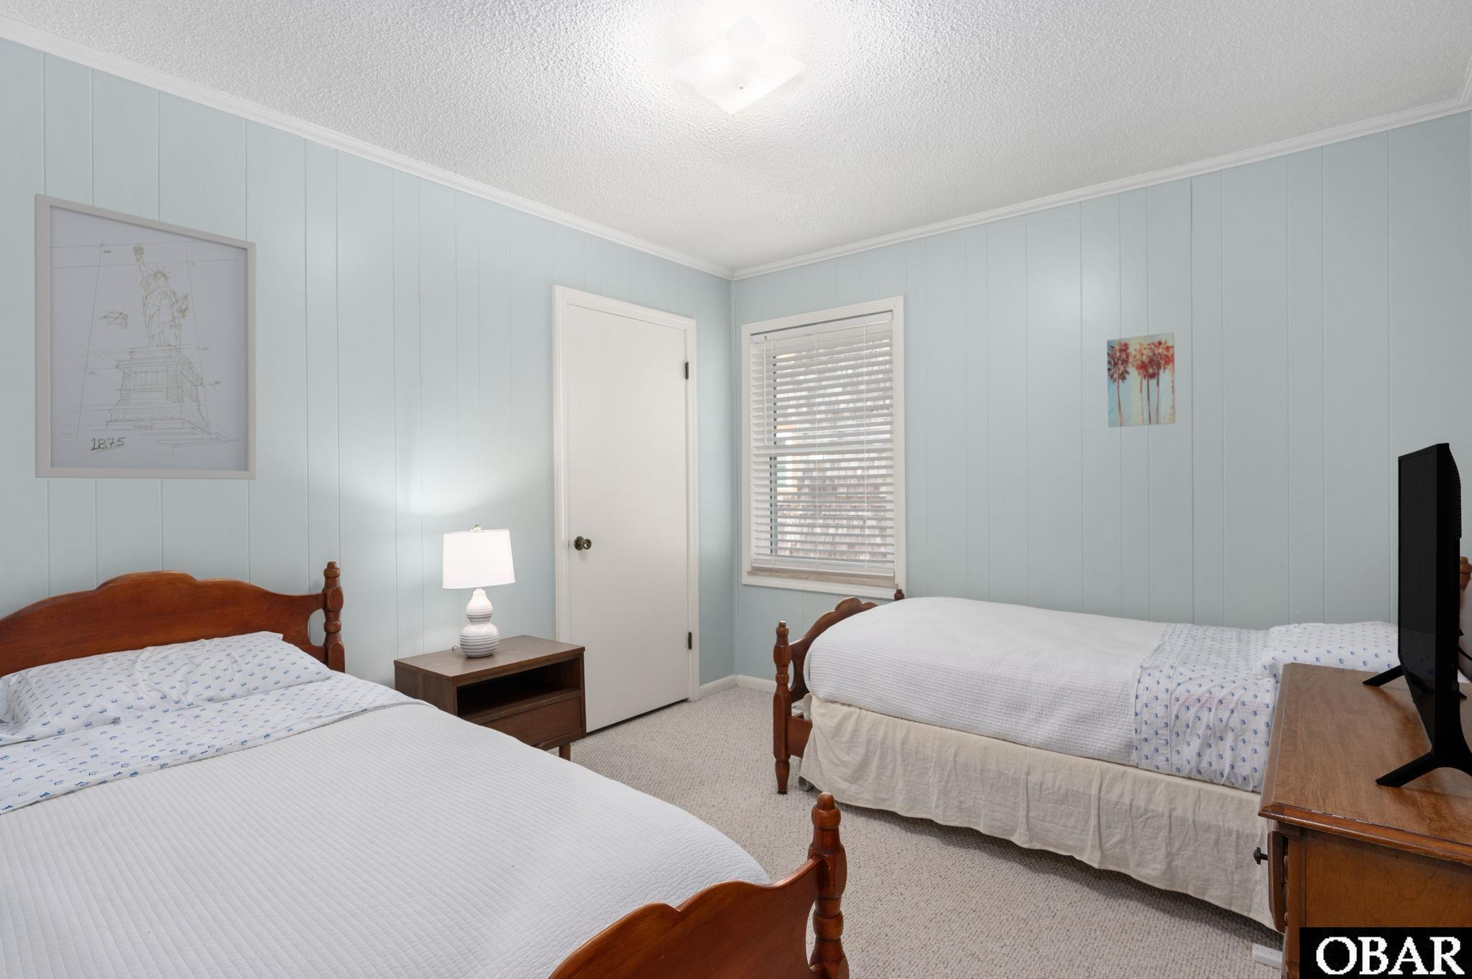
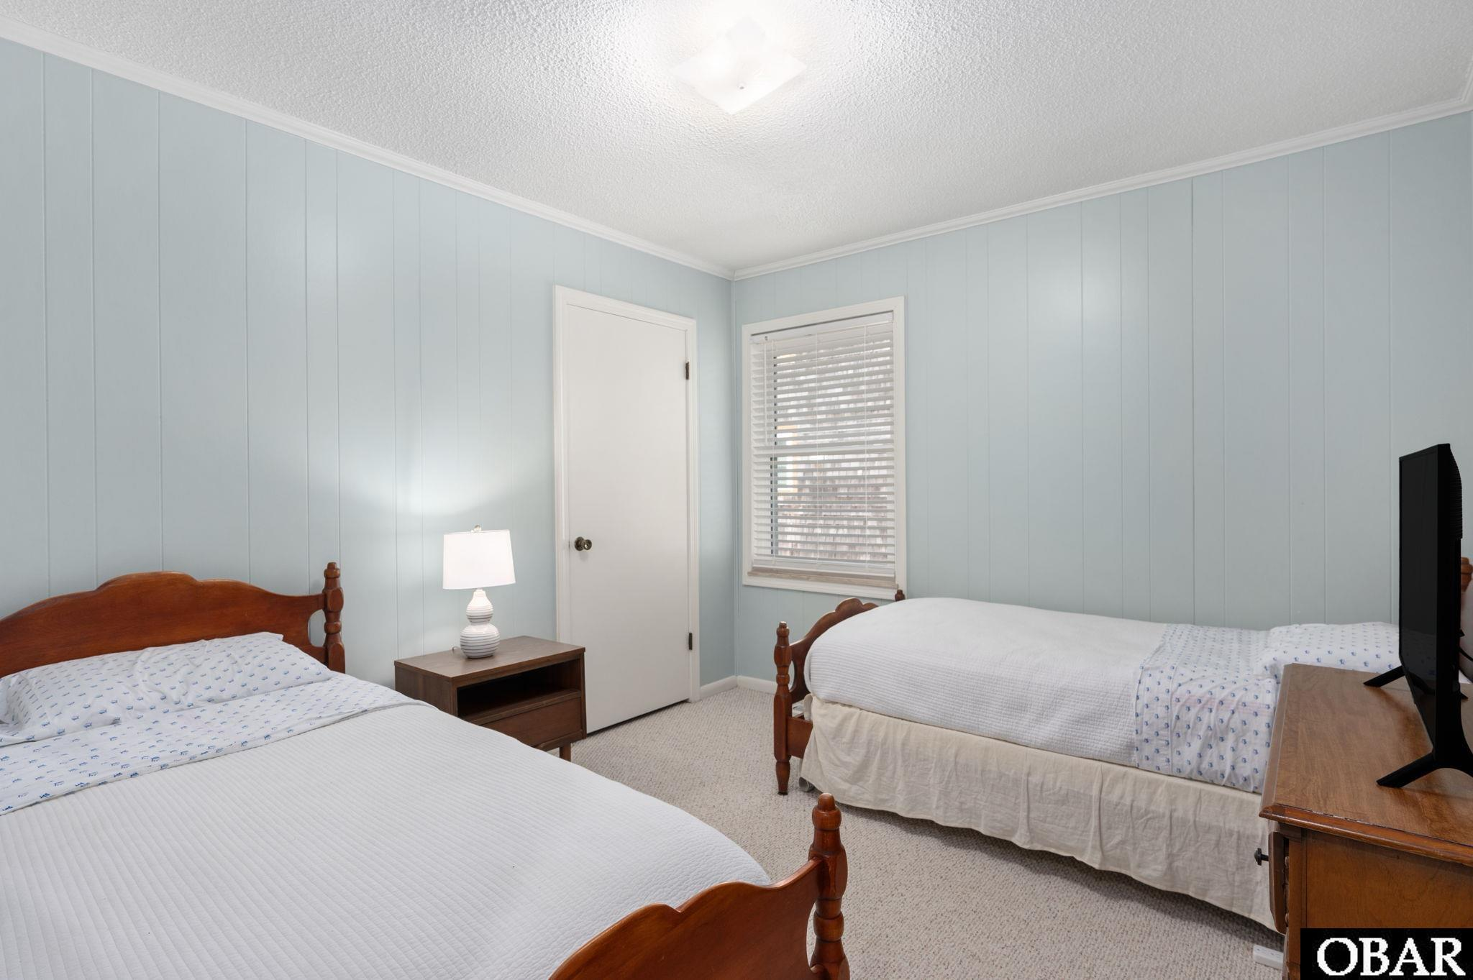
- wall art (1140, 380)
- wall art (155, 350)
